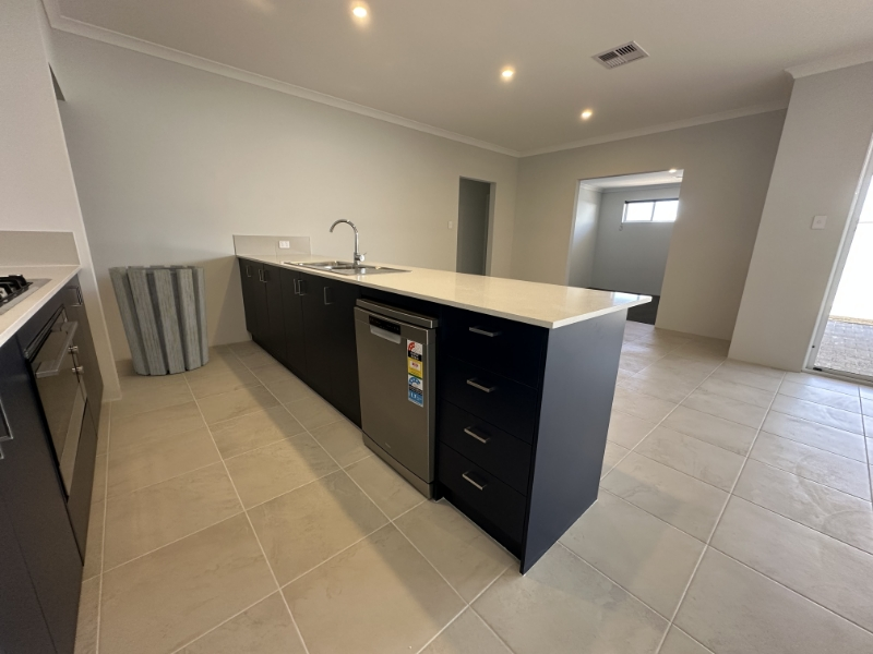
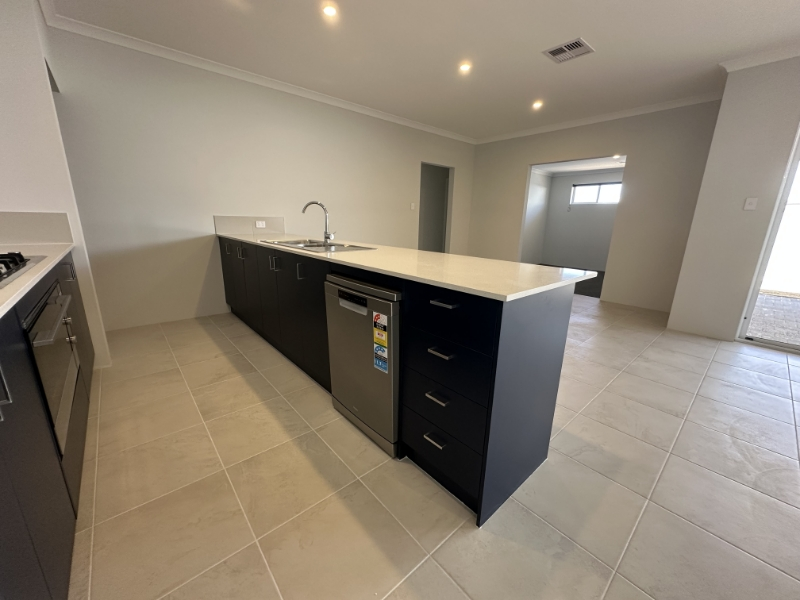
- trash can (166, 317)
